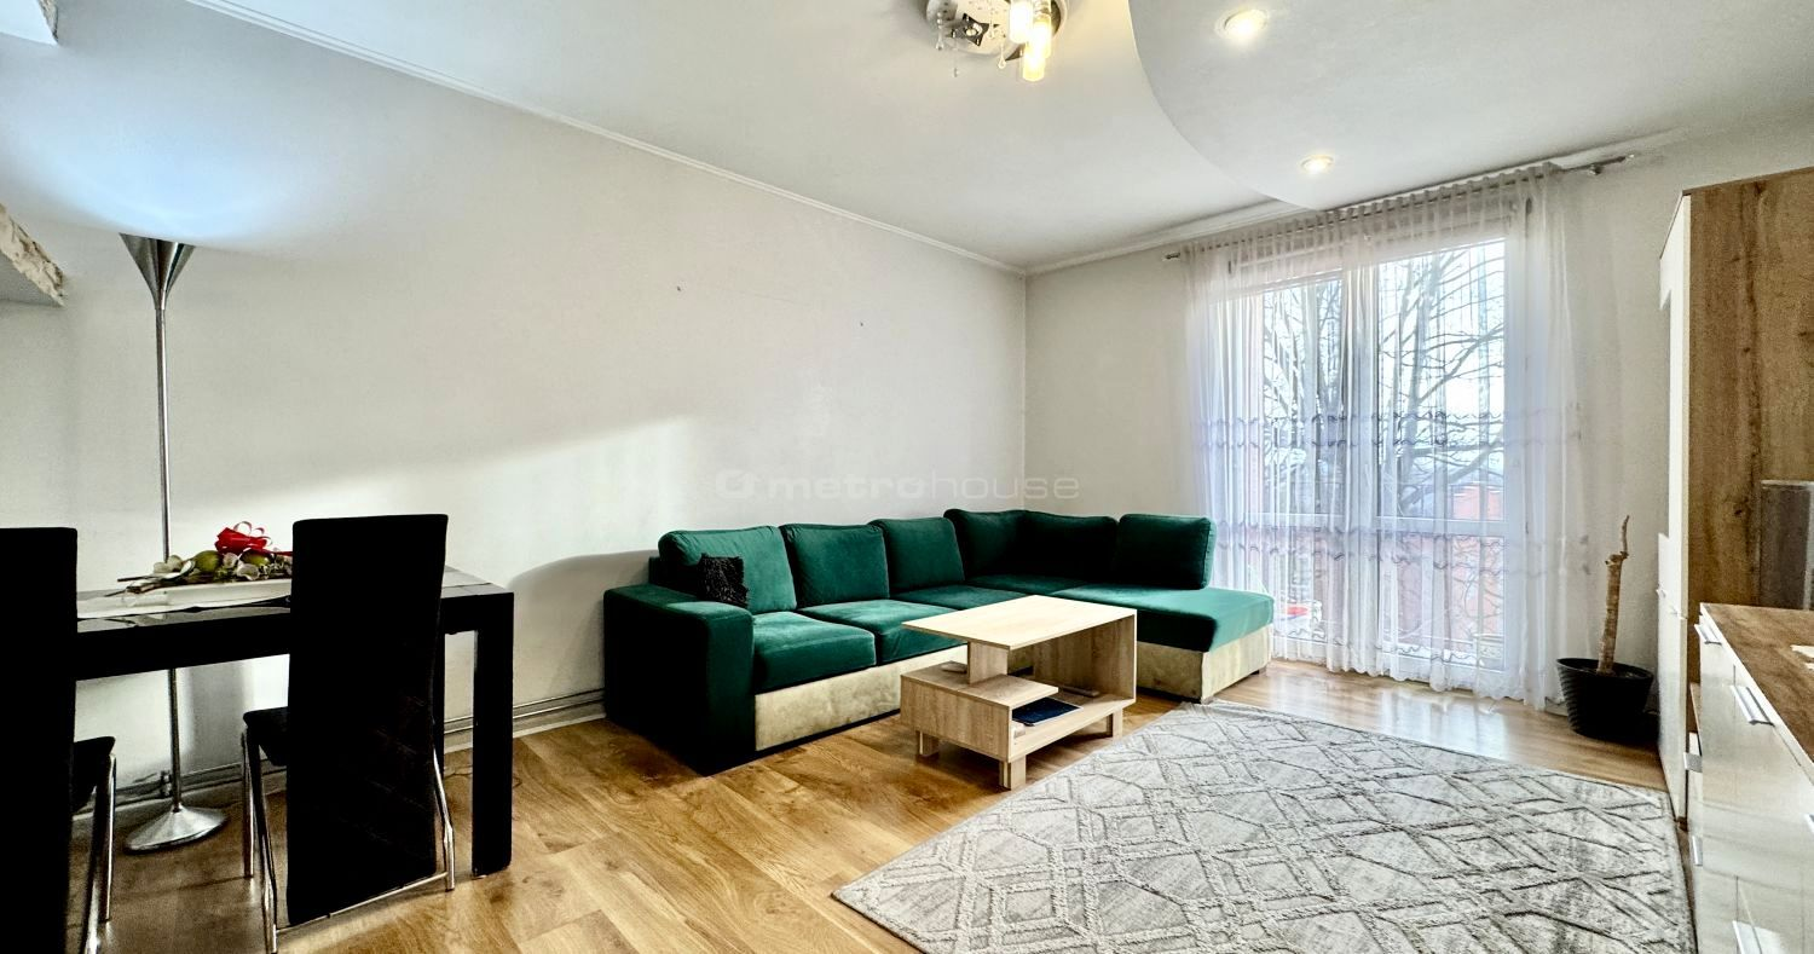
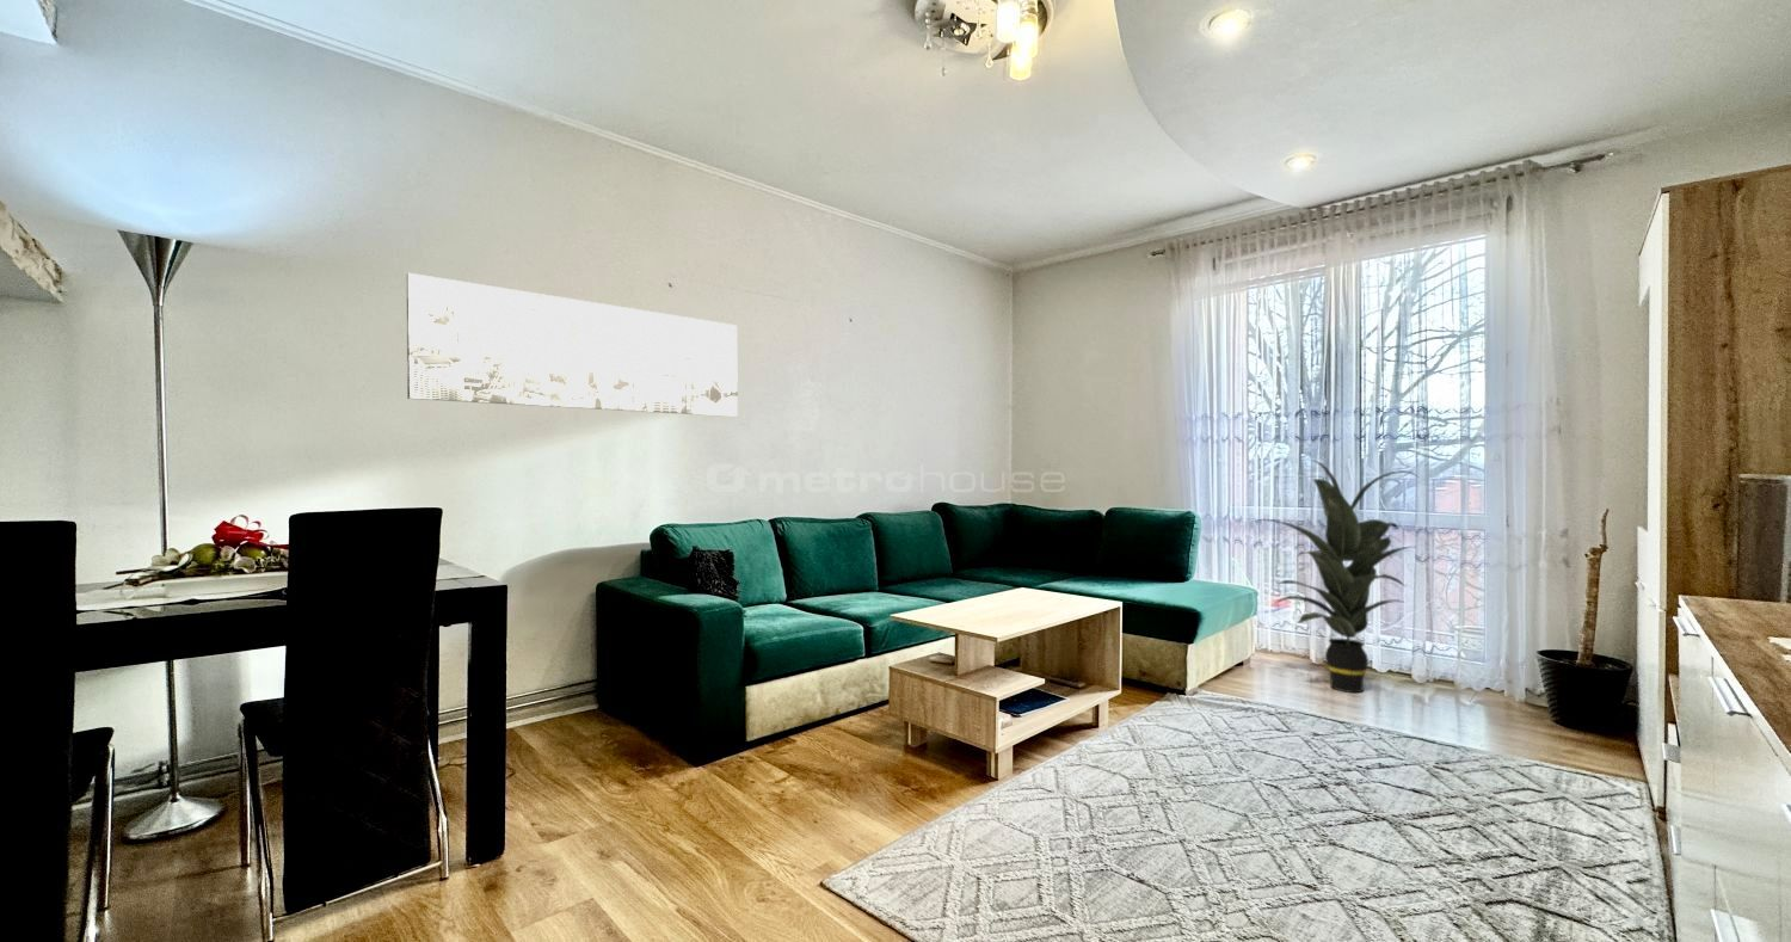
+ indoor plant (1337, 572)
+ wall art (597, 356)
